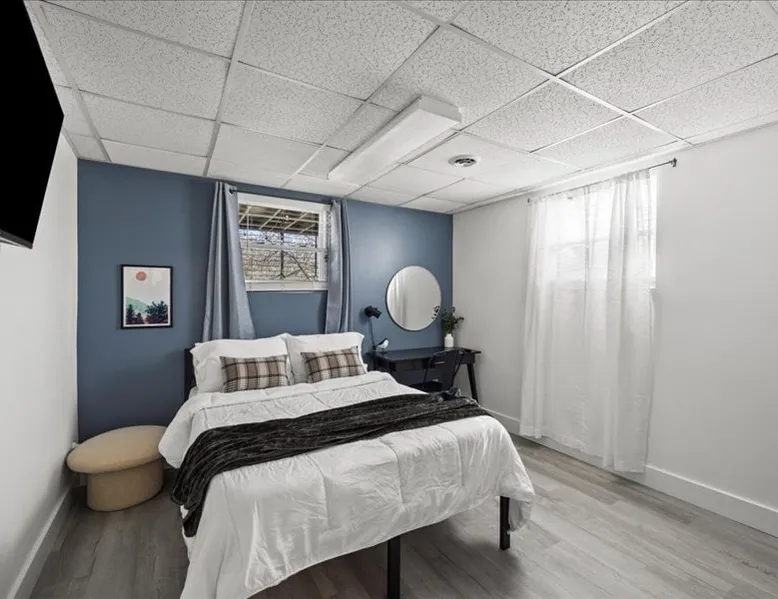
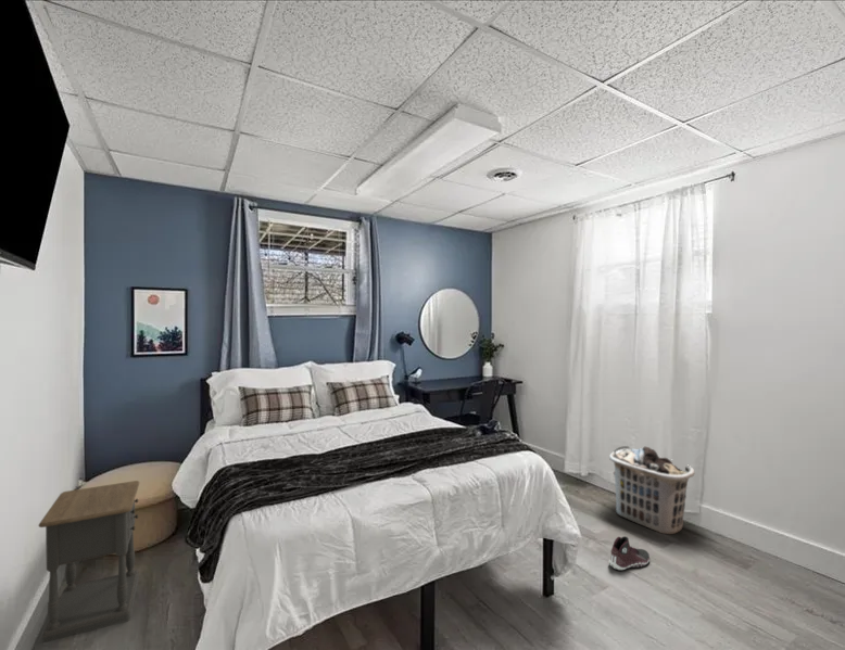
+ sneaker (630, 549)
+ nightstand (96, 553)
+ clothes hamper (648, 485)
